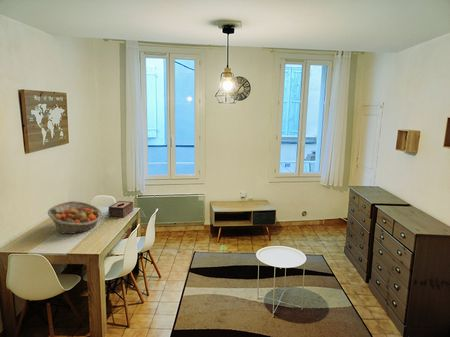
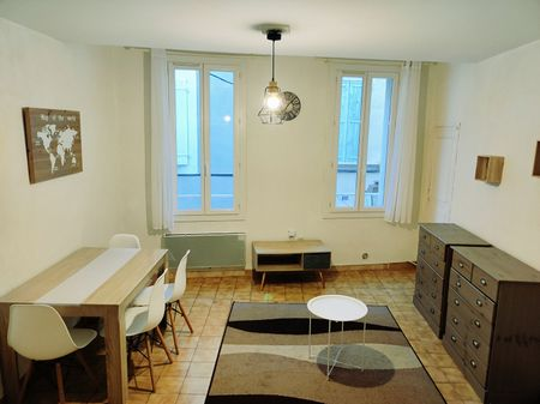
- tissue box (121, 208)
- fruit basket (75, 216)
